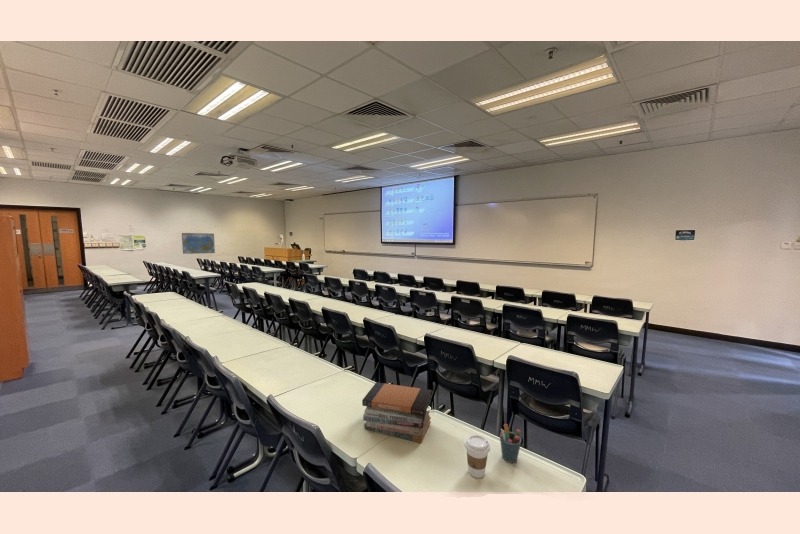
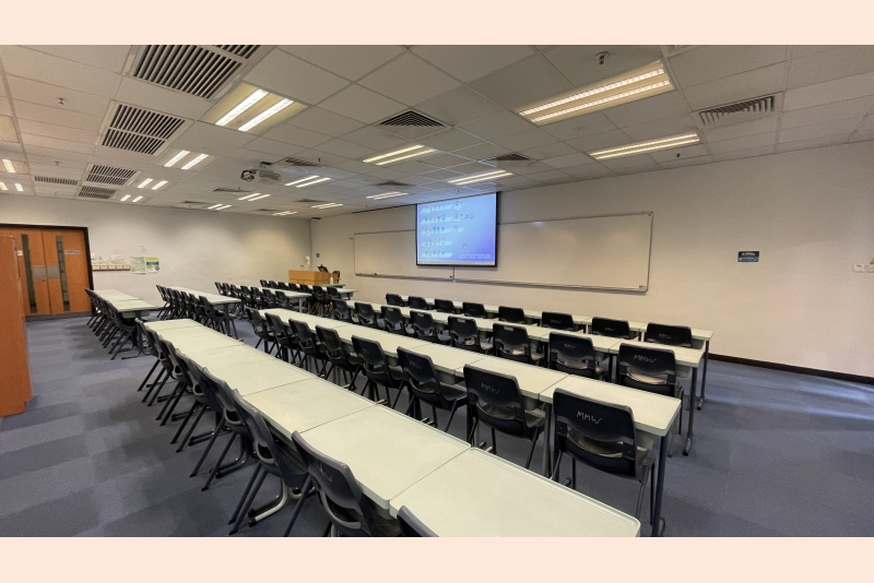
- coffee cup (476, 456)
- world map (198, 243)
- book stack (397, 410)
- pen holder (510, 442)
